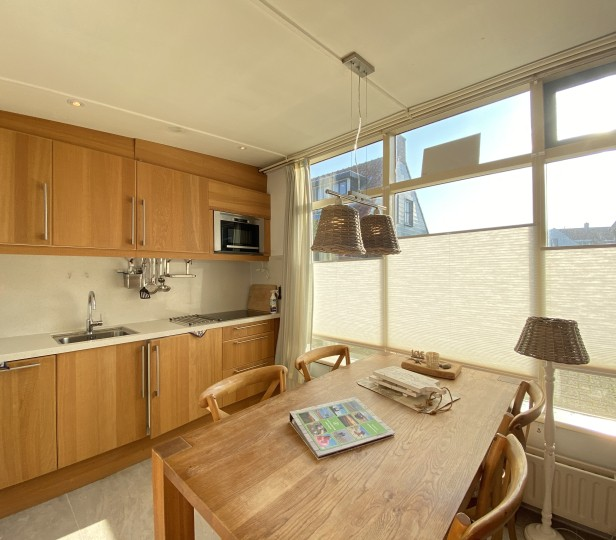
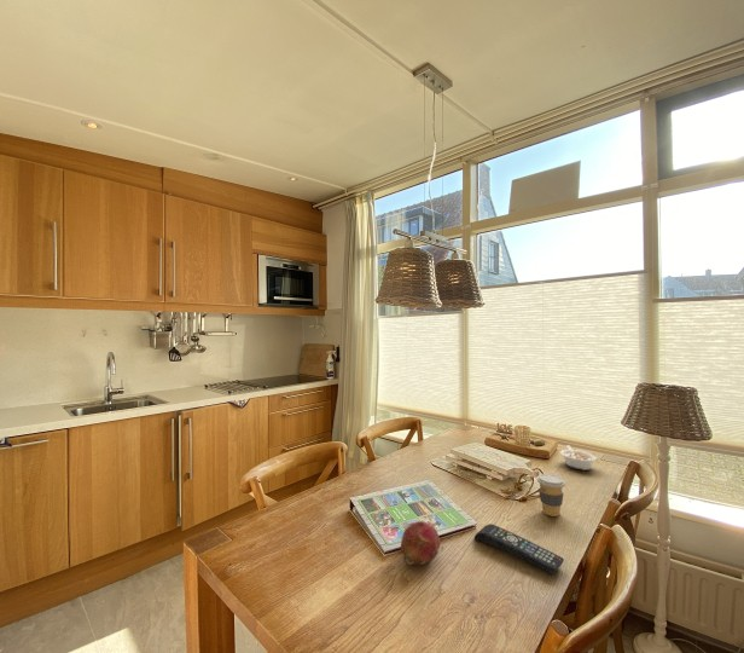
+ coffee cup (551, 495)
+ remote control (516, 545)
+ legume (576, 458)
+ fruit (422, 541)
